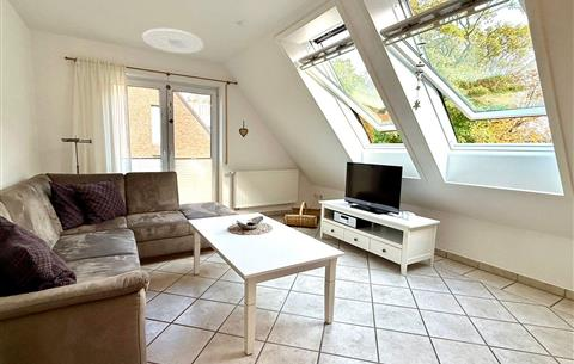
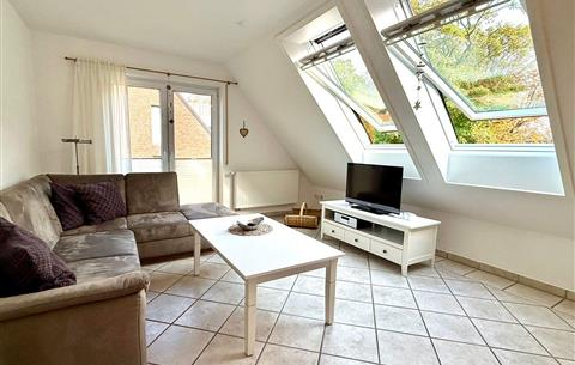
- ceiling light (173, 38)
